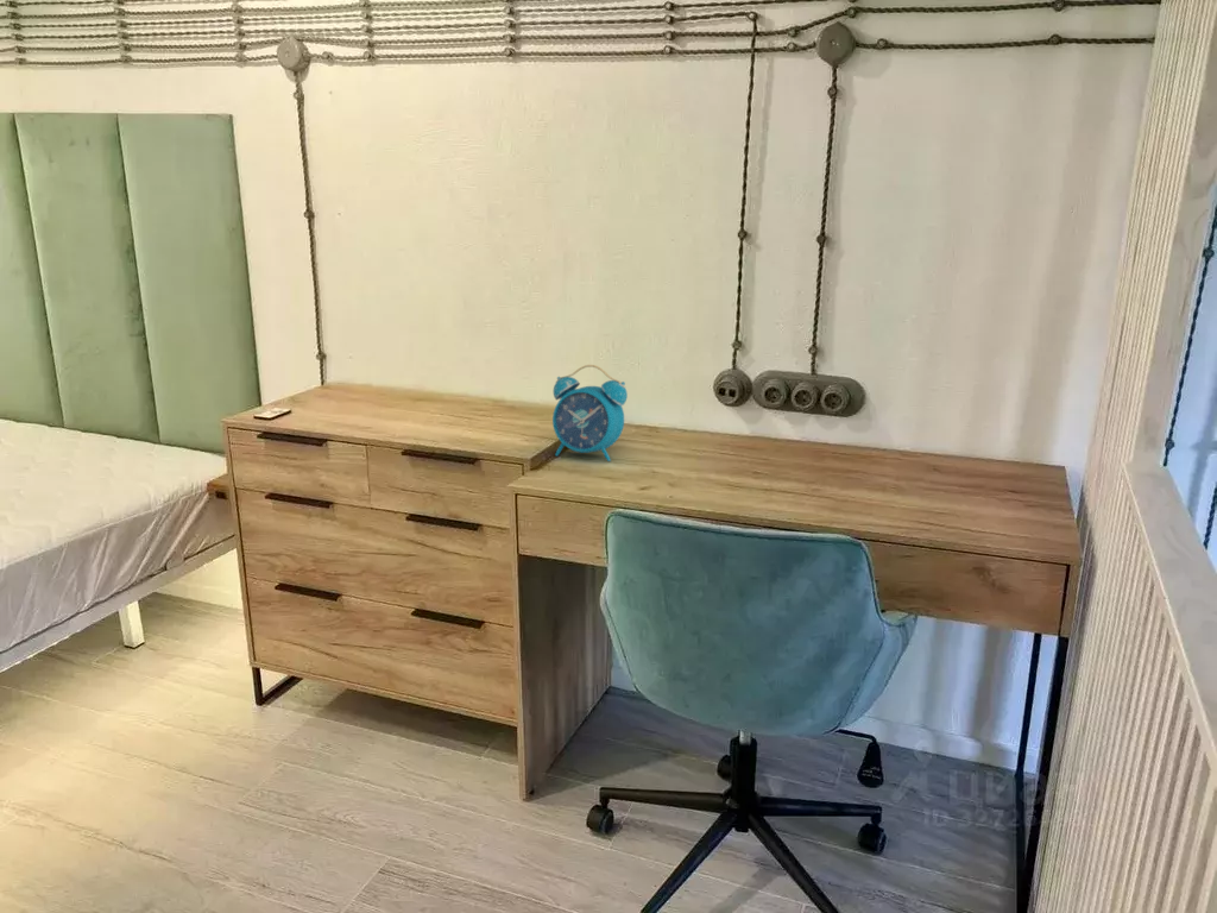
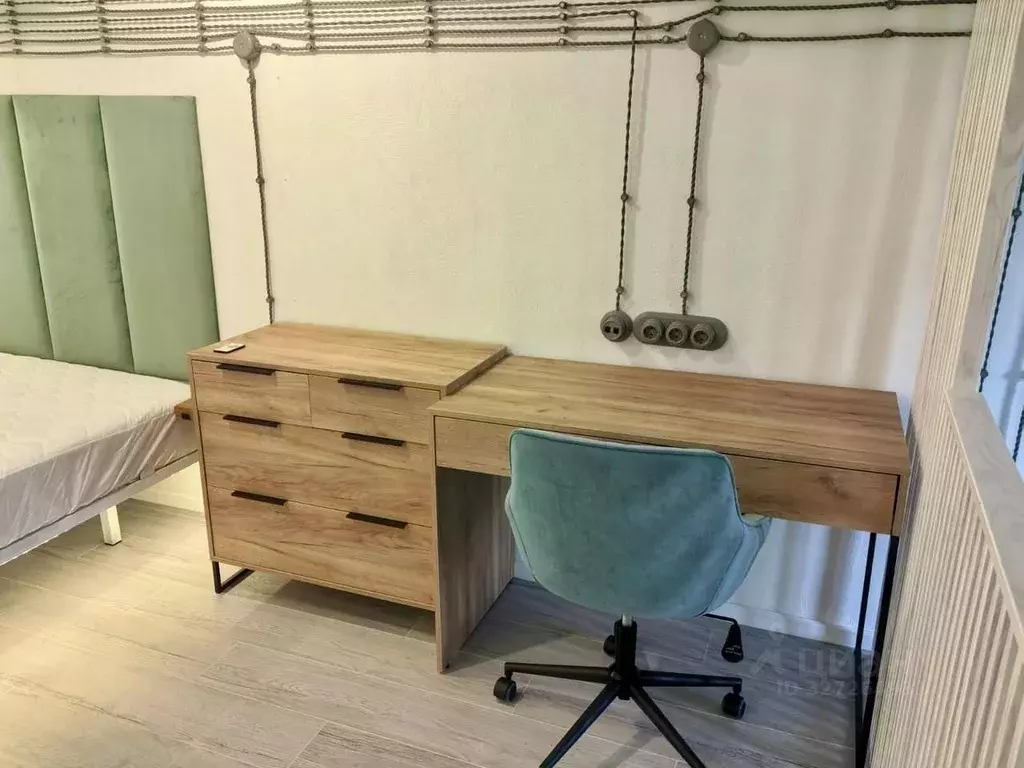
- alarm clock (587, 411)
